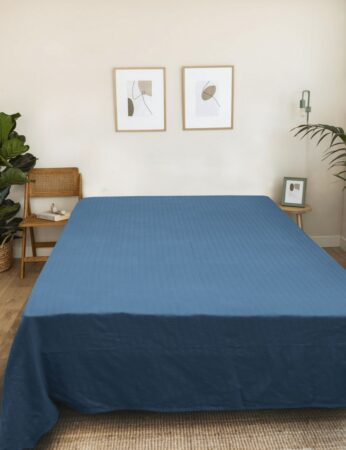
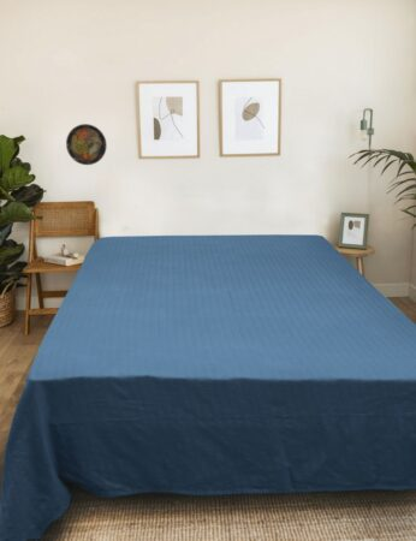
+ decorative plate (87, 144)
